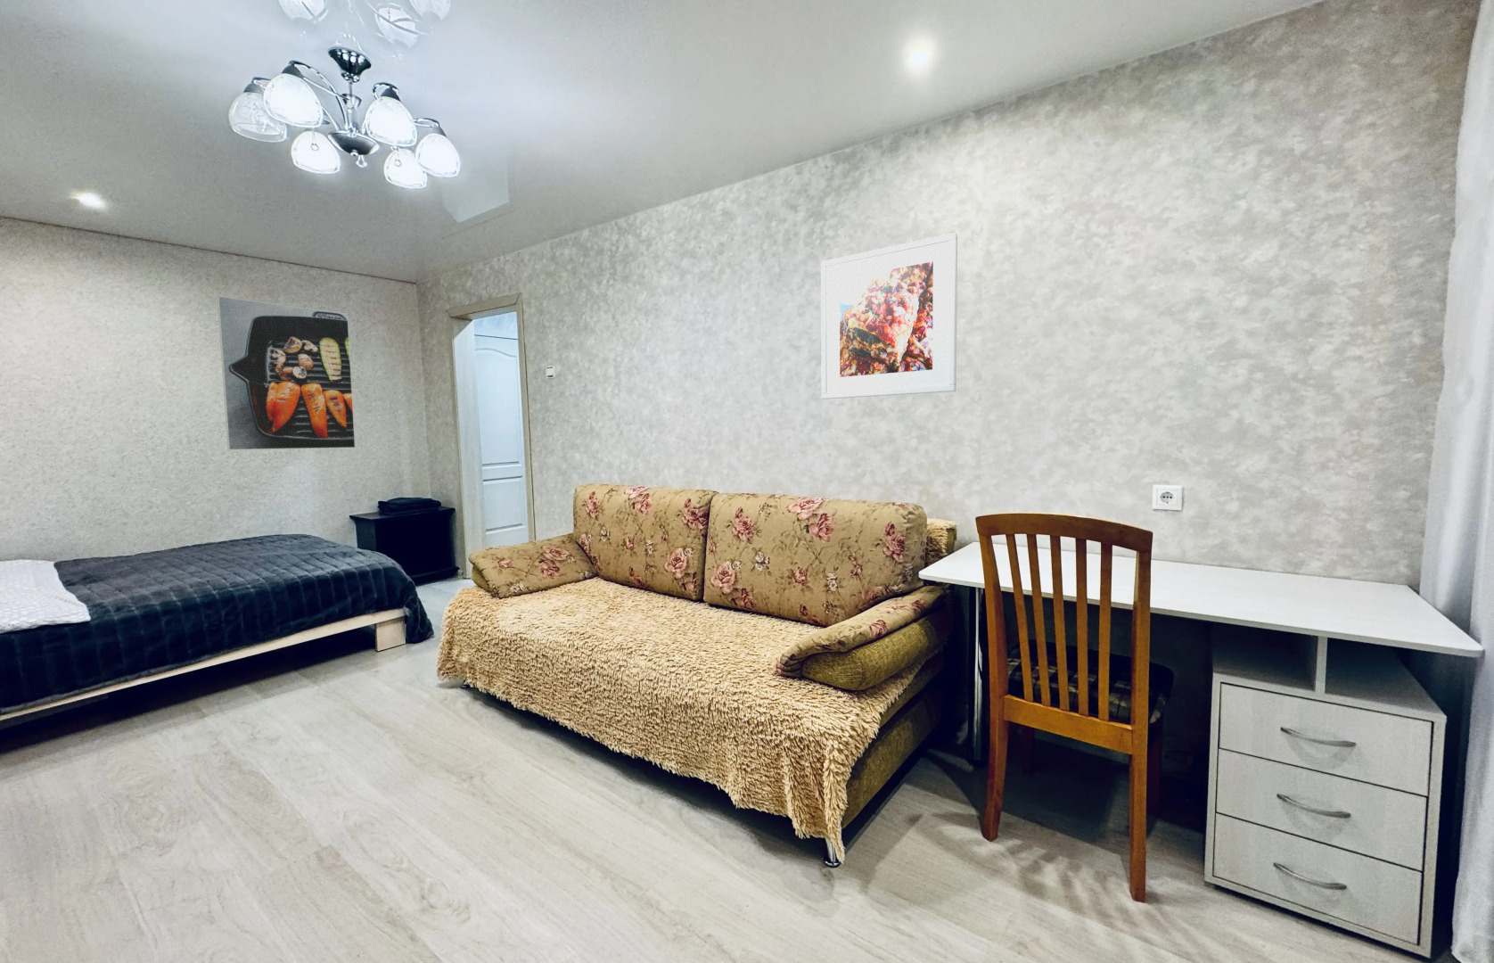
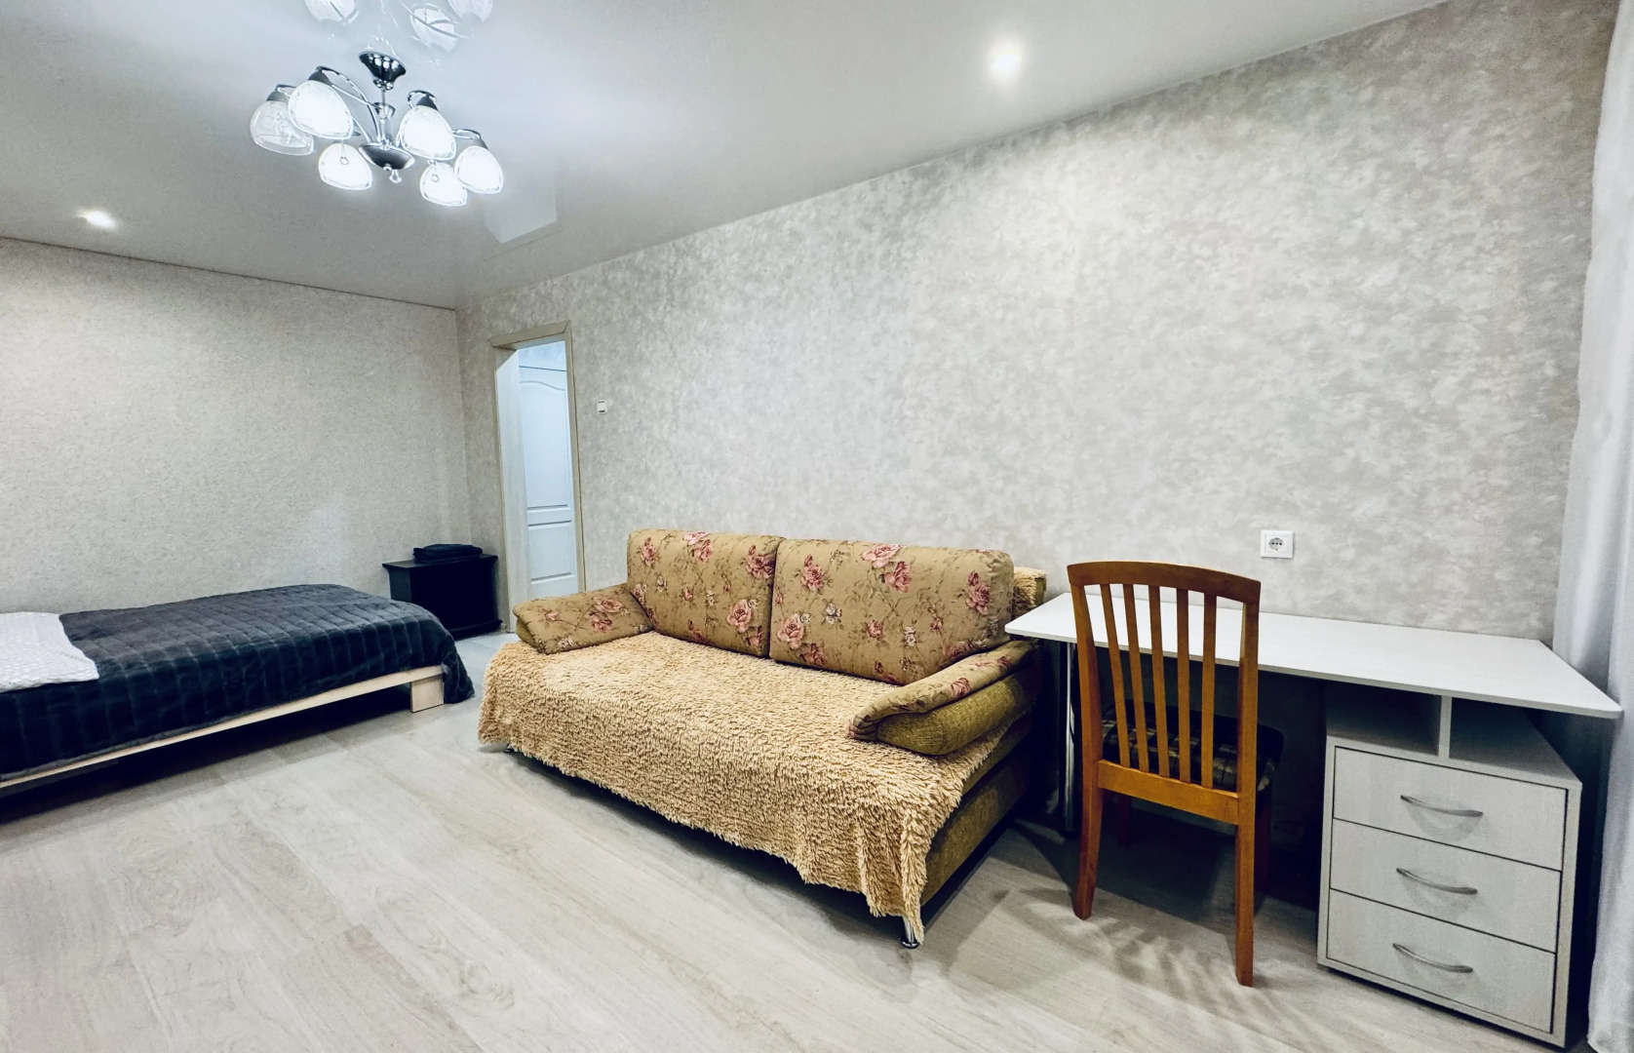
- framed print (884, 321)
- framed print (291, 377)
